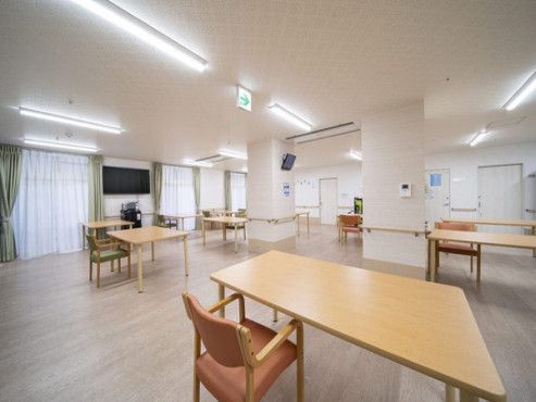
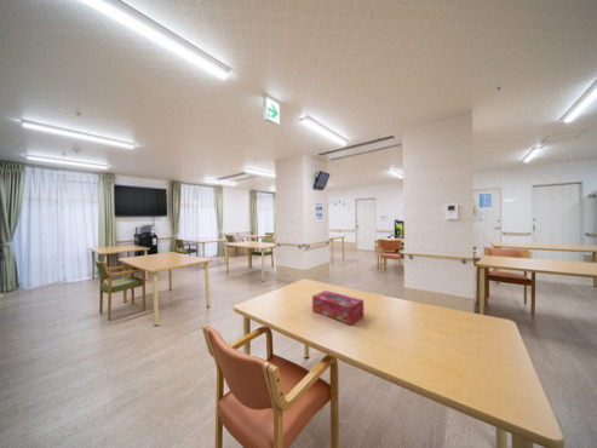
+ tissue box (337, 305)
